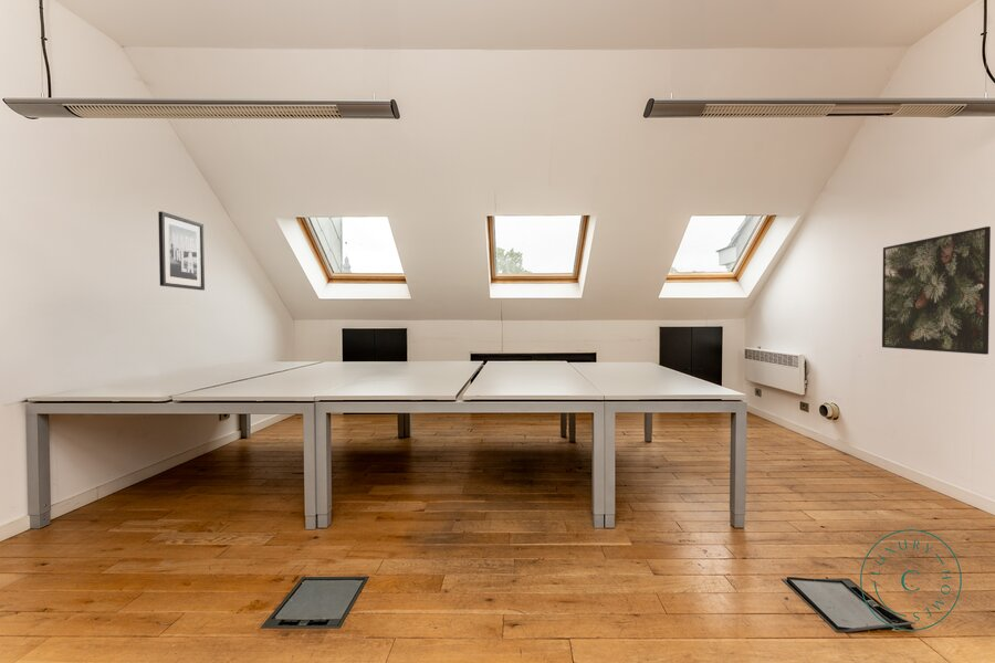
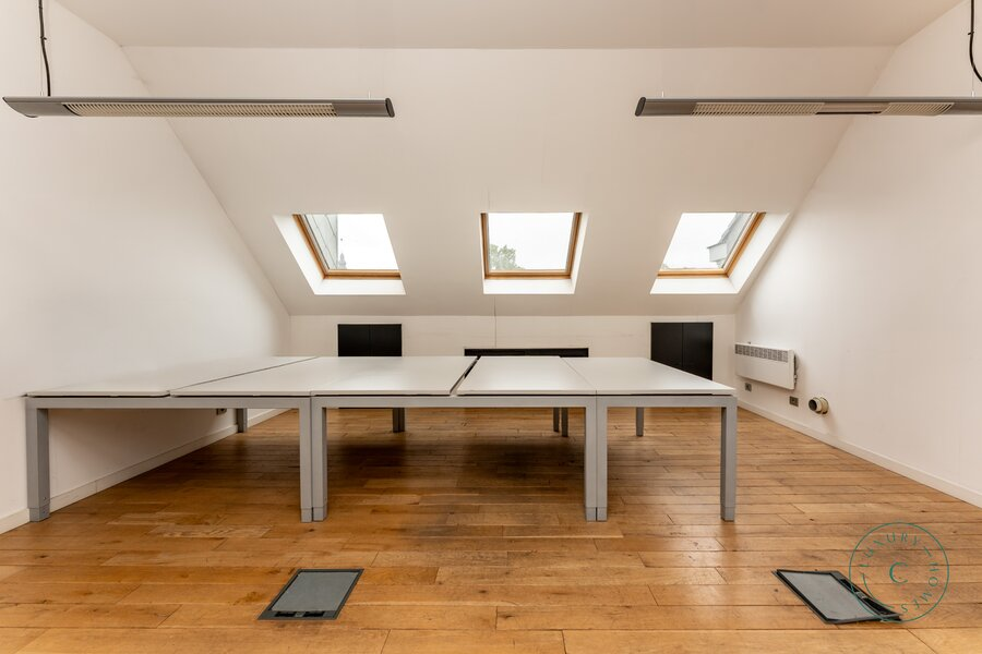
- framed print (929, 294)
- wall art (182, 253)
